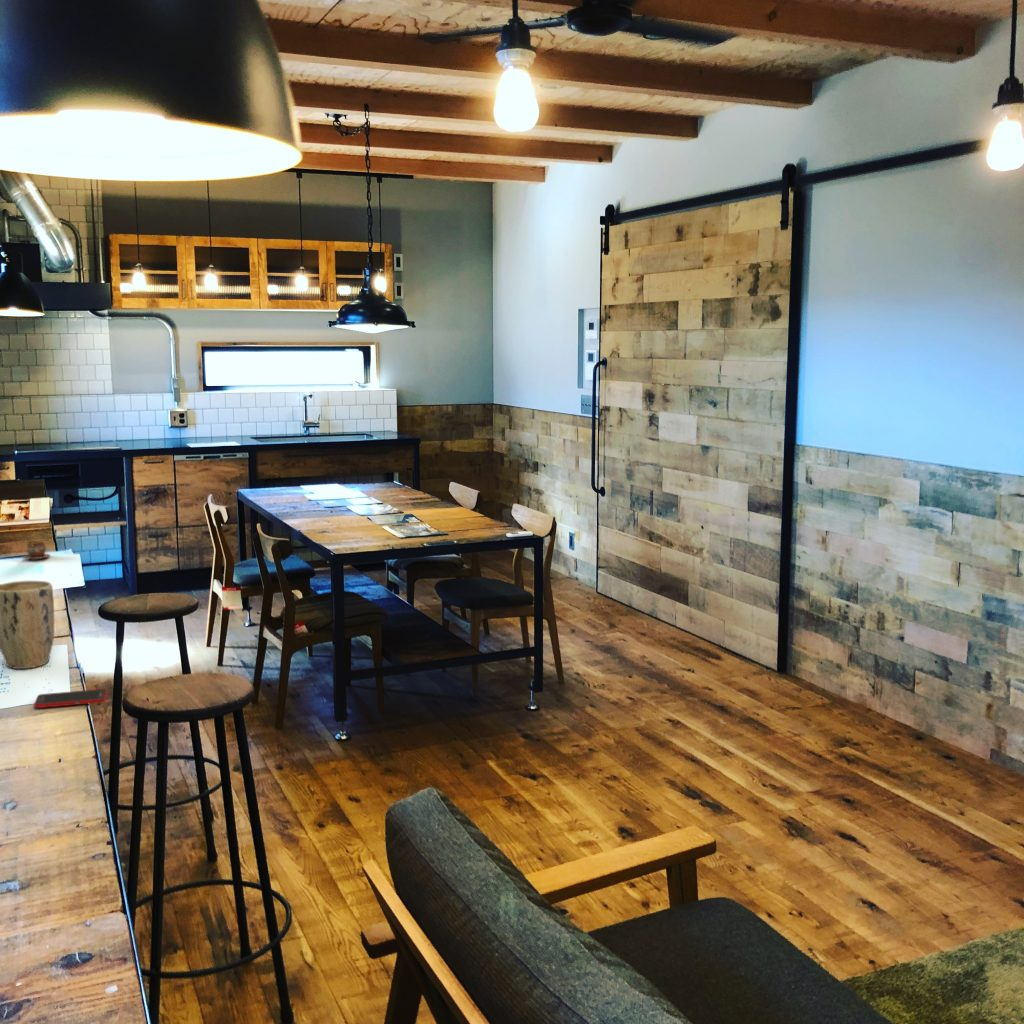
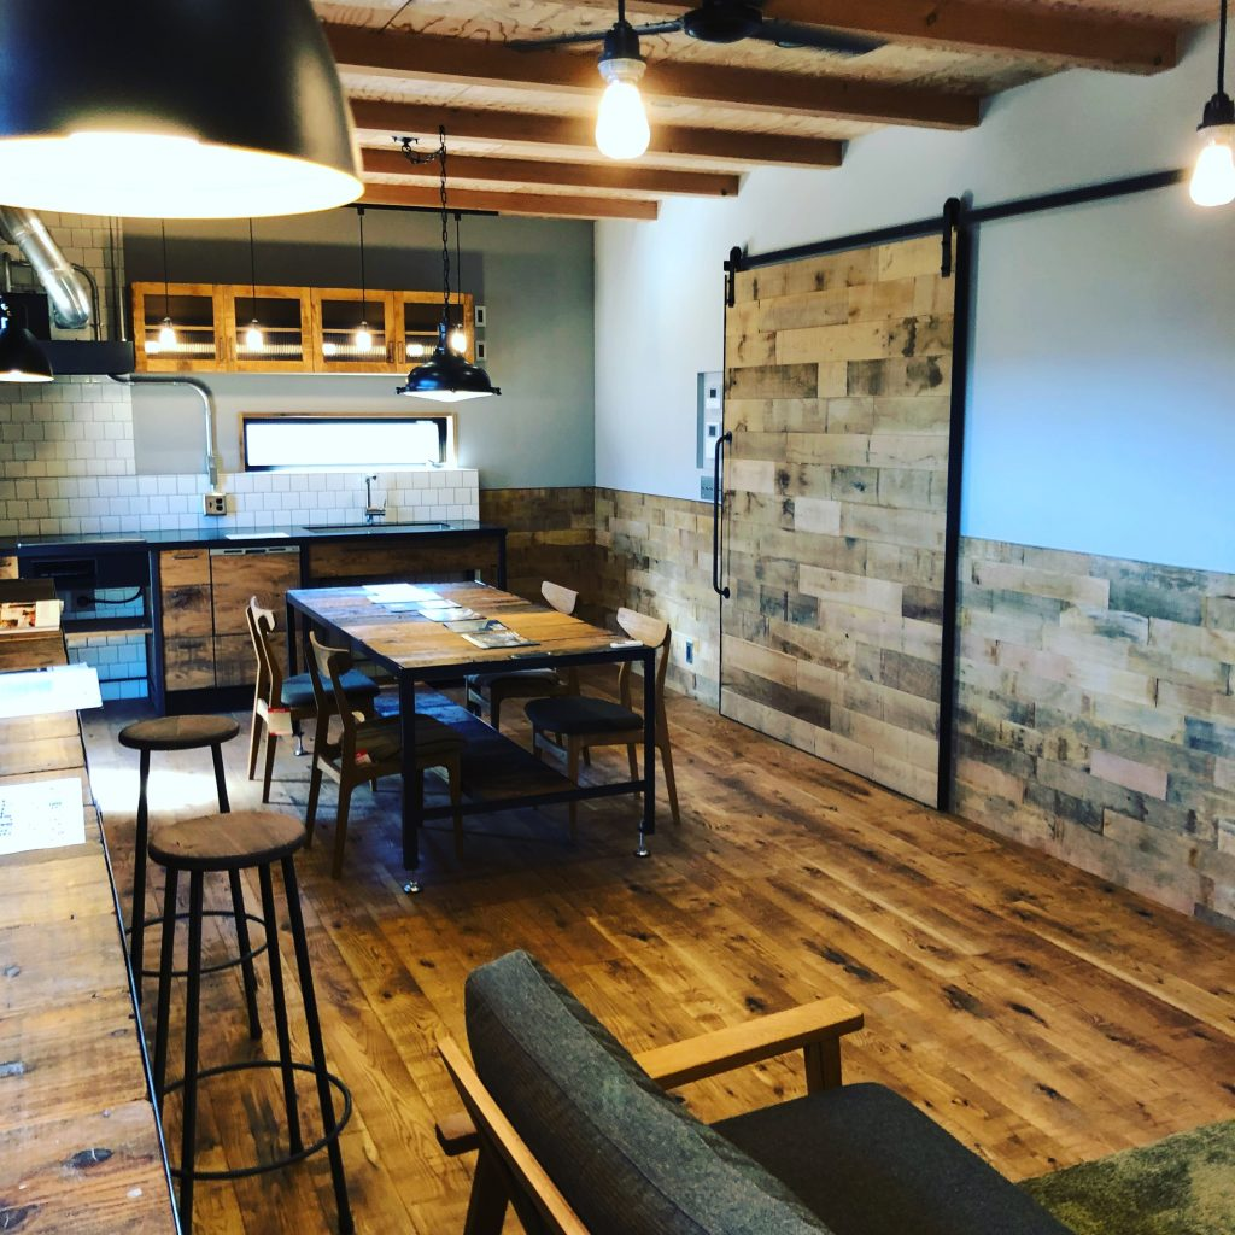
- plant pot (24, 624)
- cup (36, 550)
- cell phone (71, 698)
